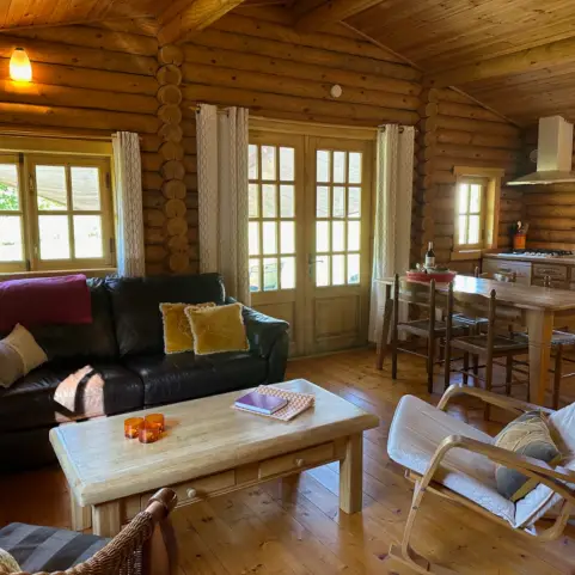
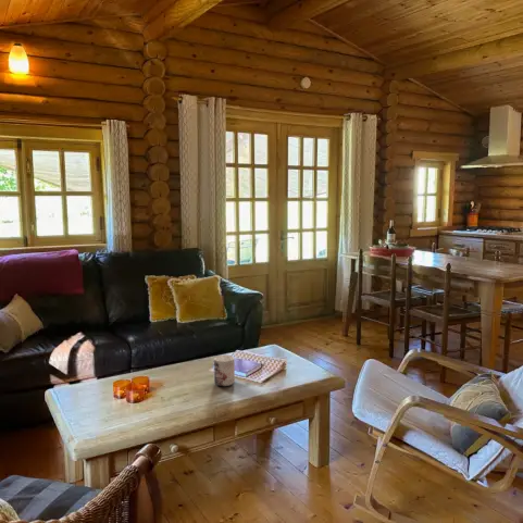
+ mug (223, 370)
